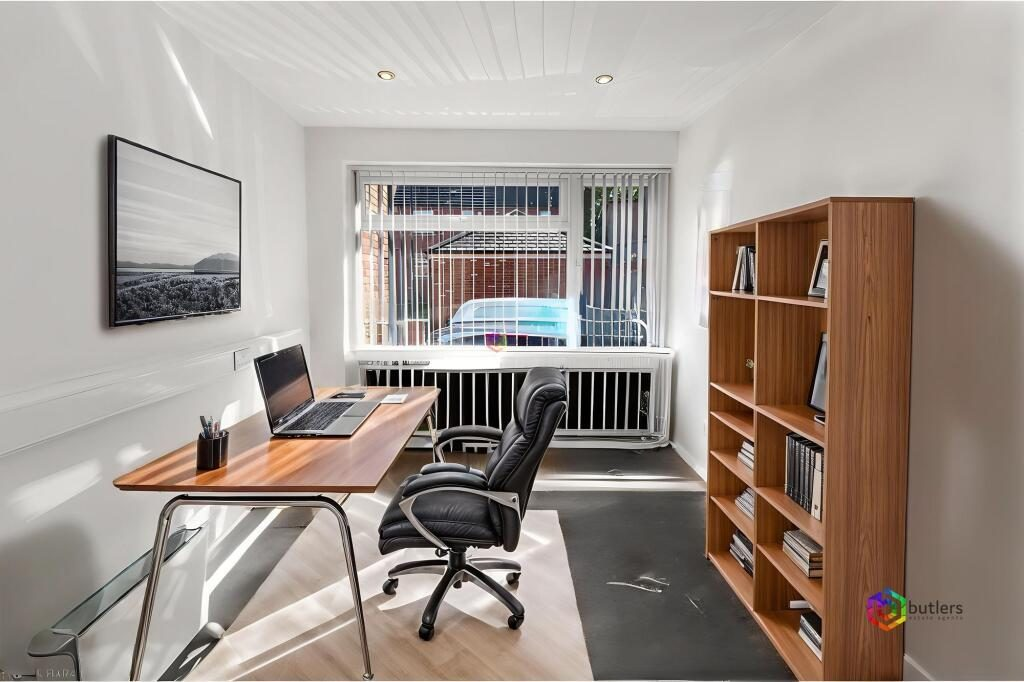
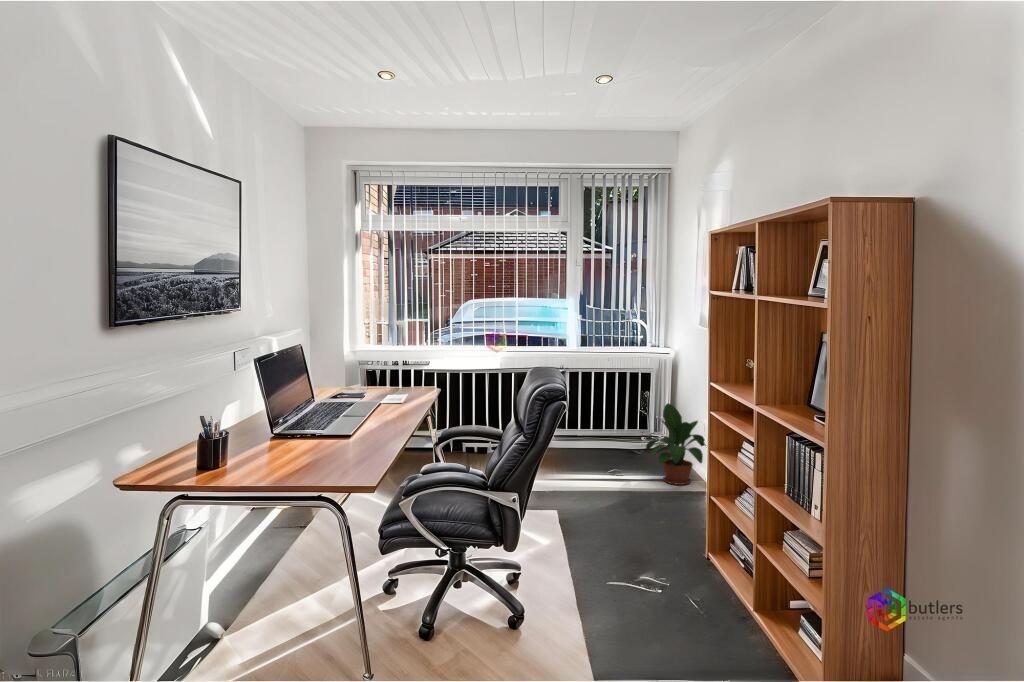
+ potted plant (679, 443)
